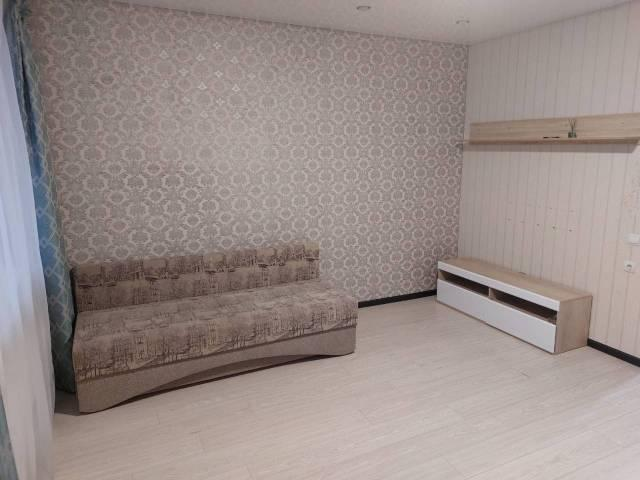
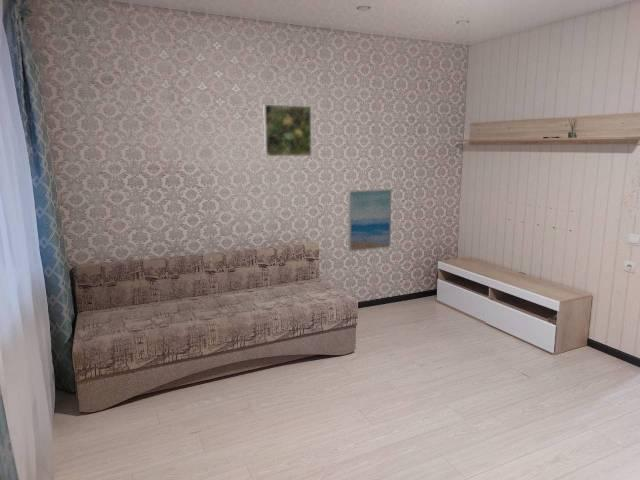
+ wall art (369, 219)
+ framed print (288, 131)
